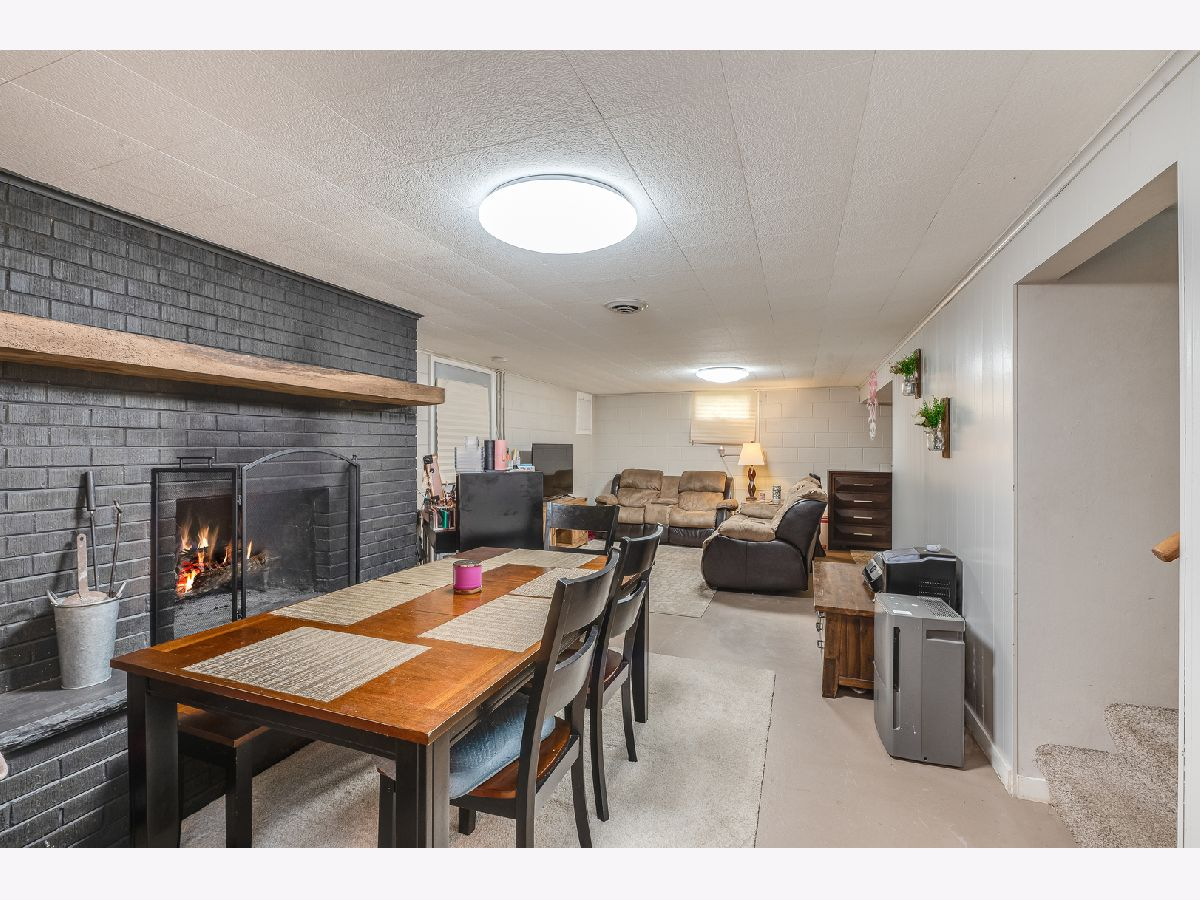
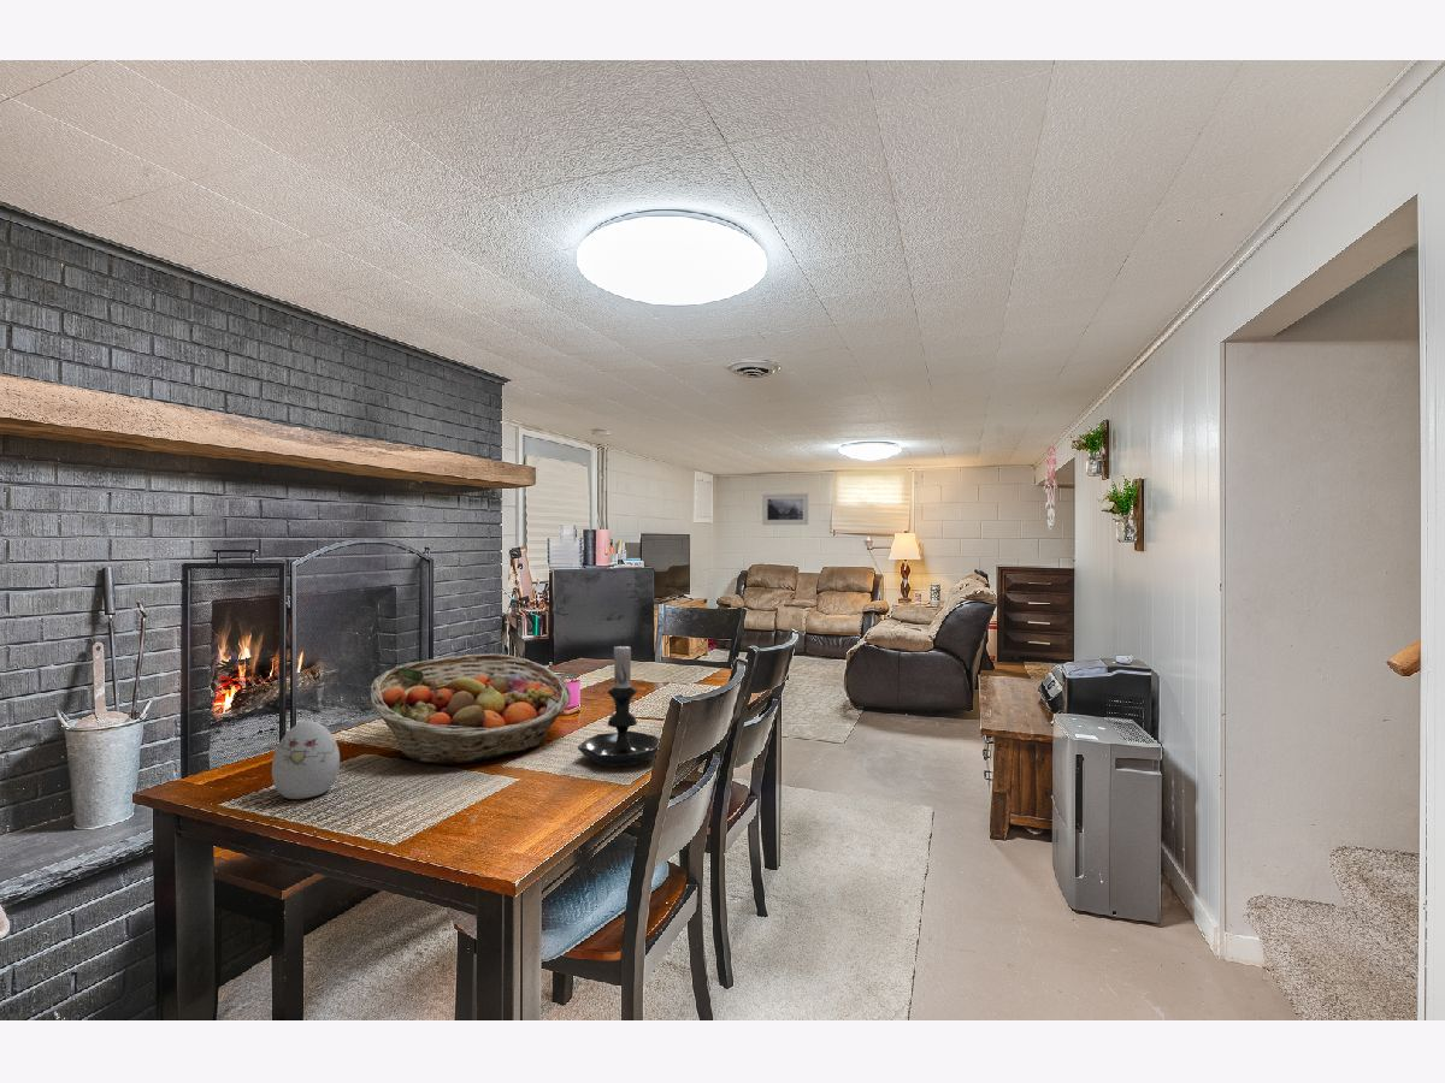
+ decorative egg (306, 756)
+ candle holder (620, 697)
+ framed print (785, 509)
+ fruit basket (474, 704)
